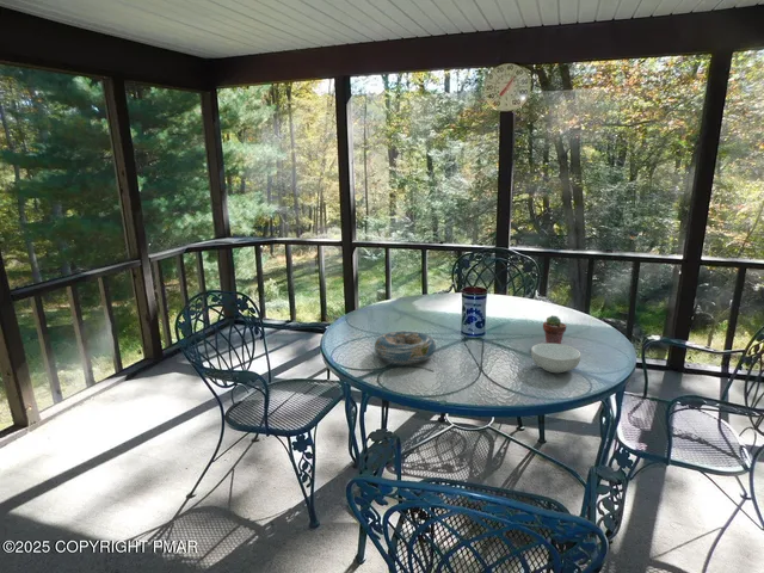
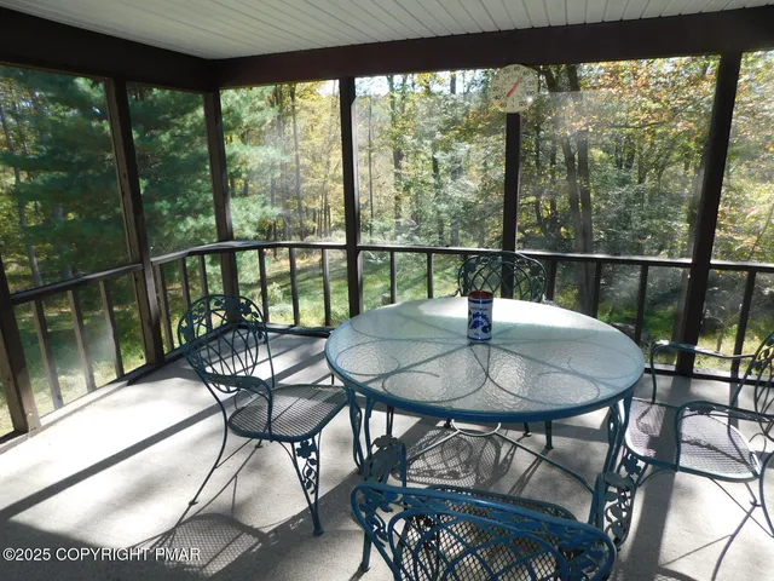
- potted succulent (554, 329)
- cereal bowl (555, 359)
- decorative bowl (405, 345)
